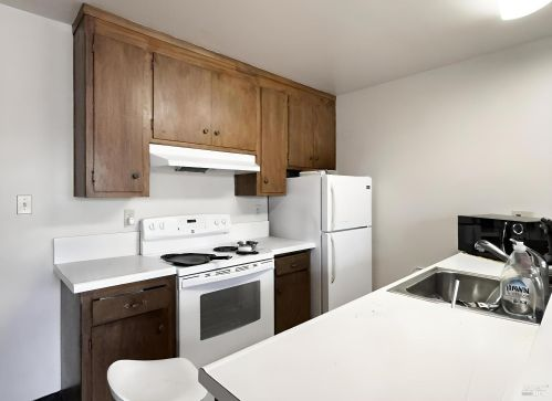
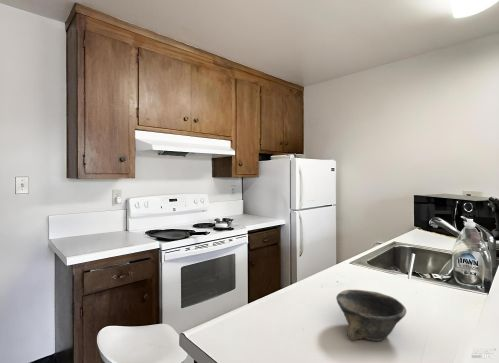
+ bowl (369, 316)
